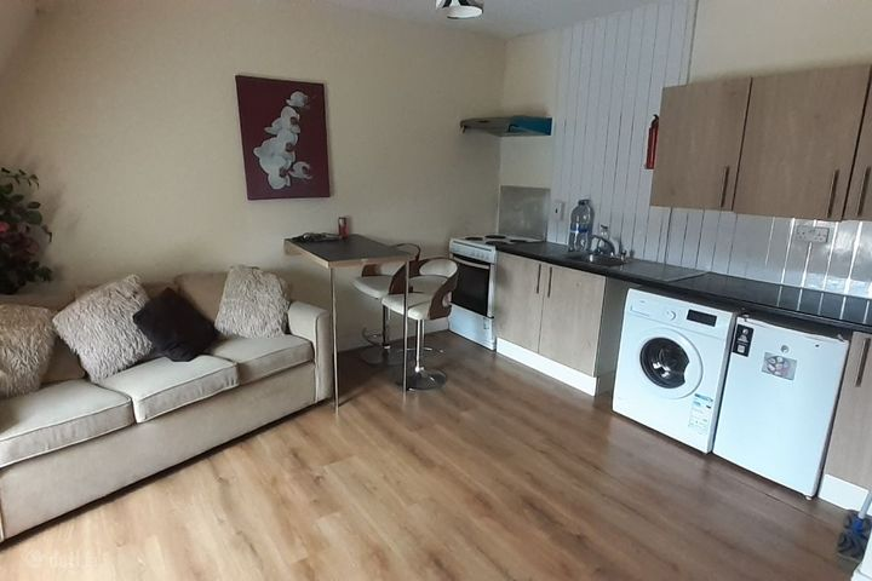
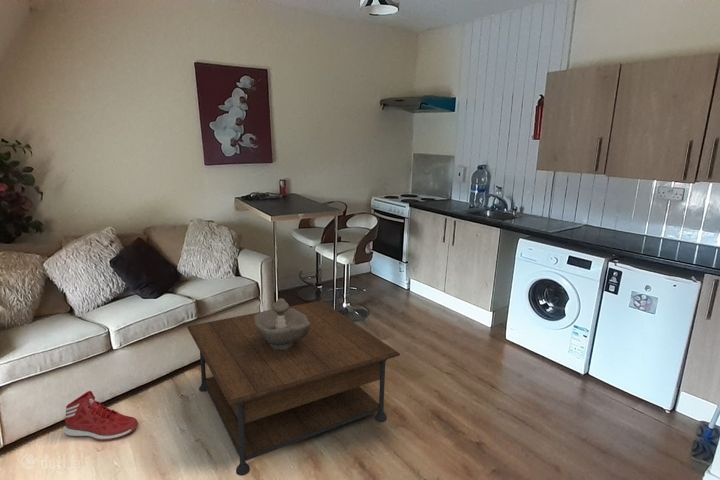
+ decorative bowl (281, 321)
+ sneaker (100, 413)
+ coffee table (288, 370)
